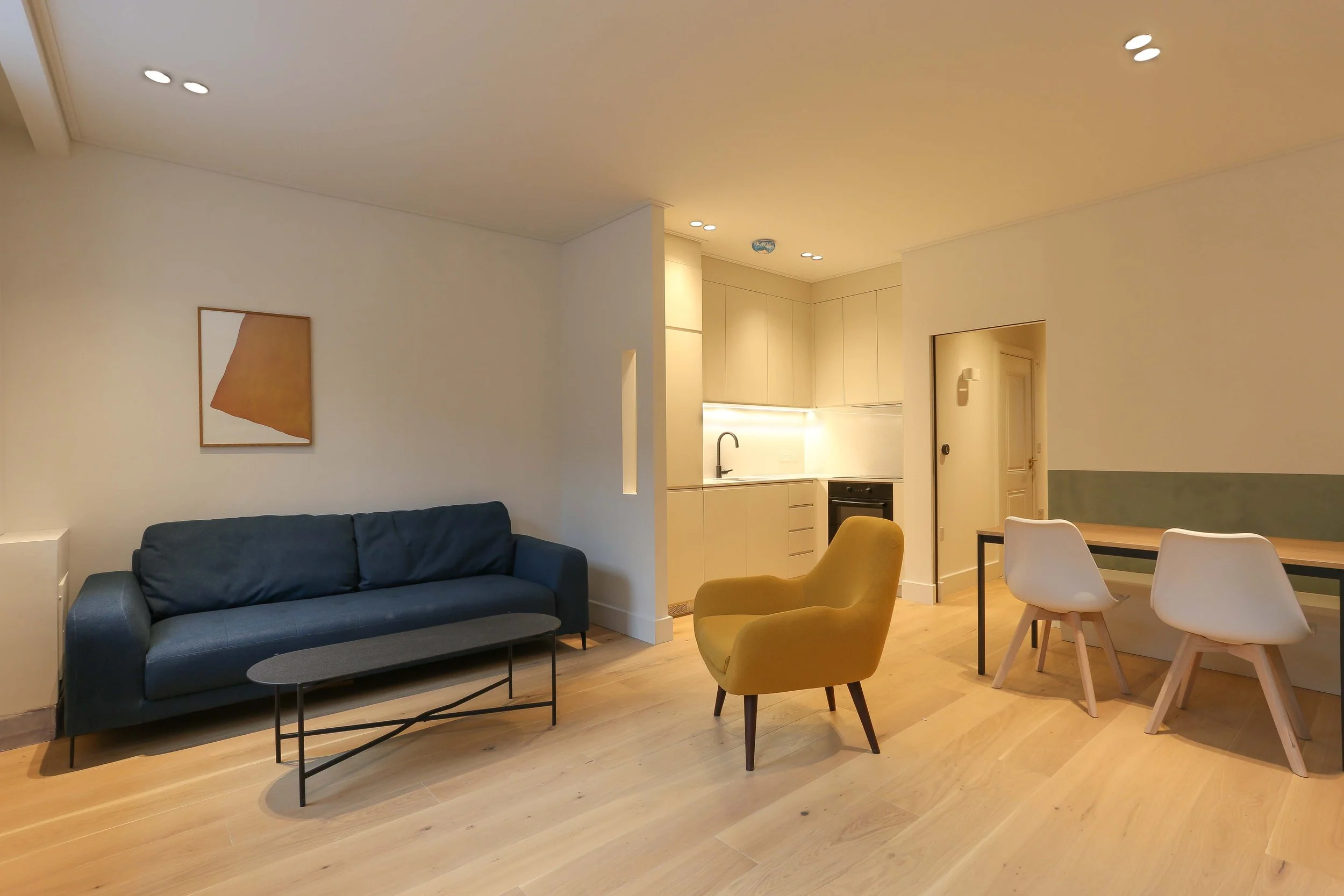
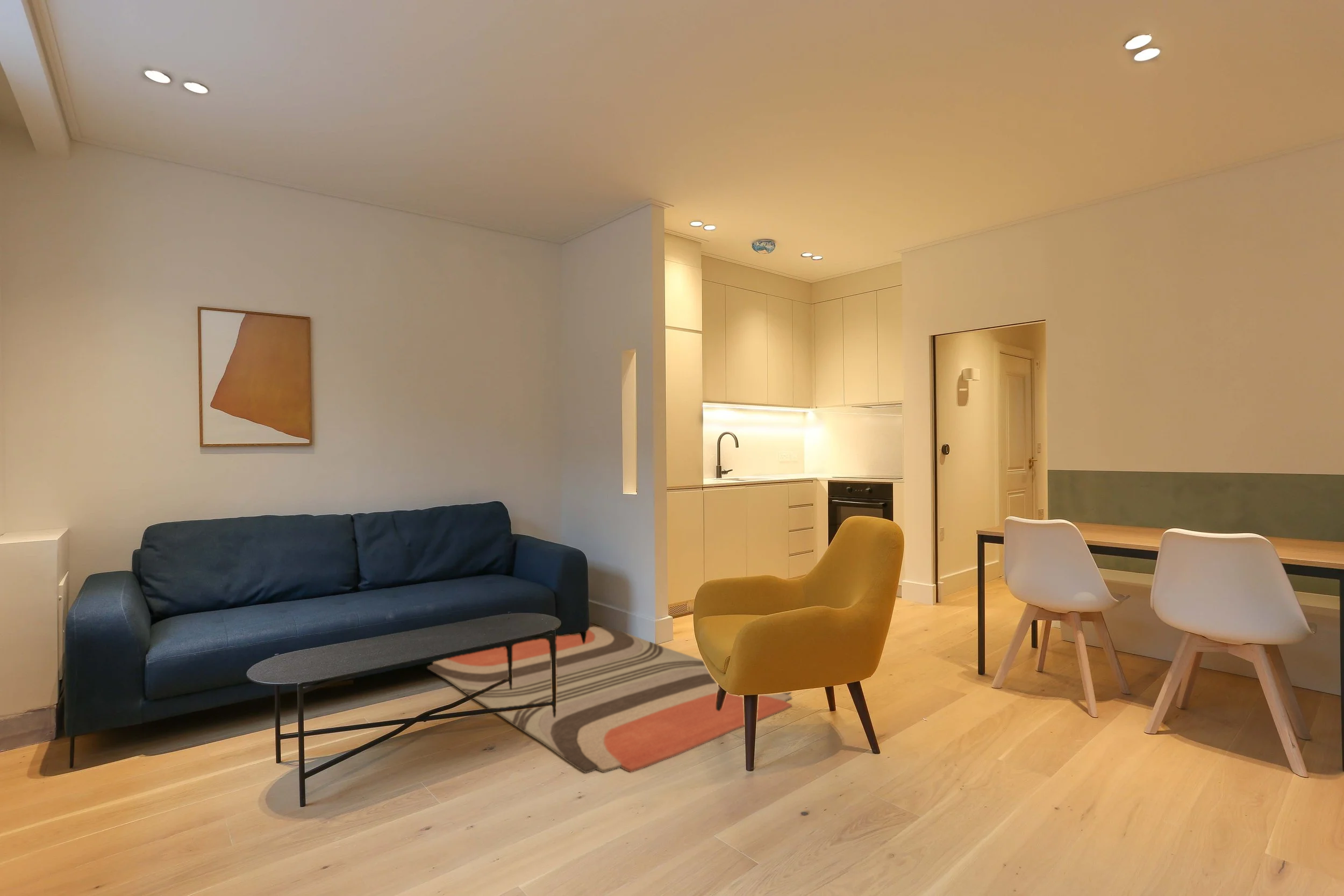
+ rug (599, 679)
